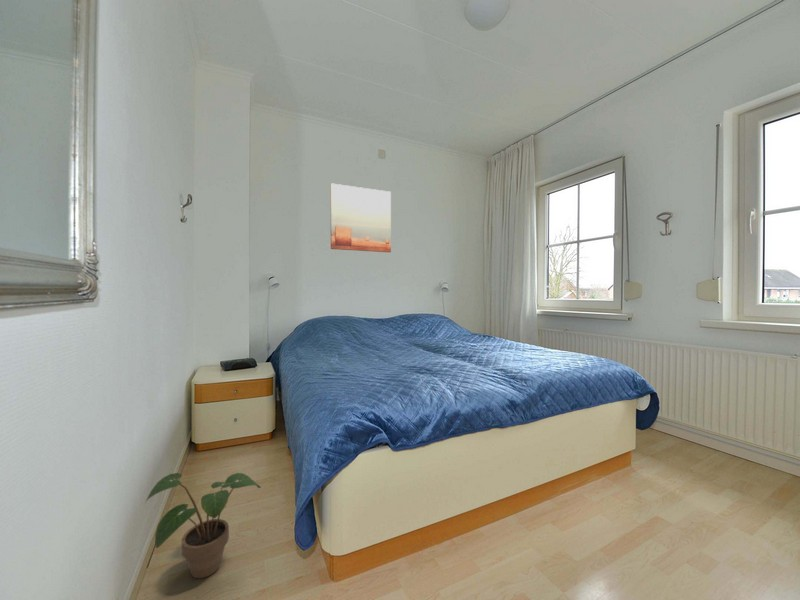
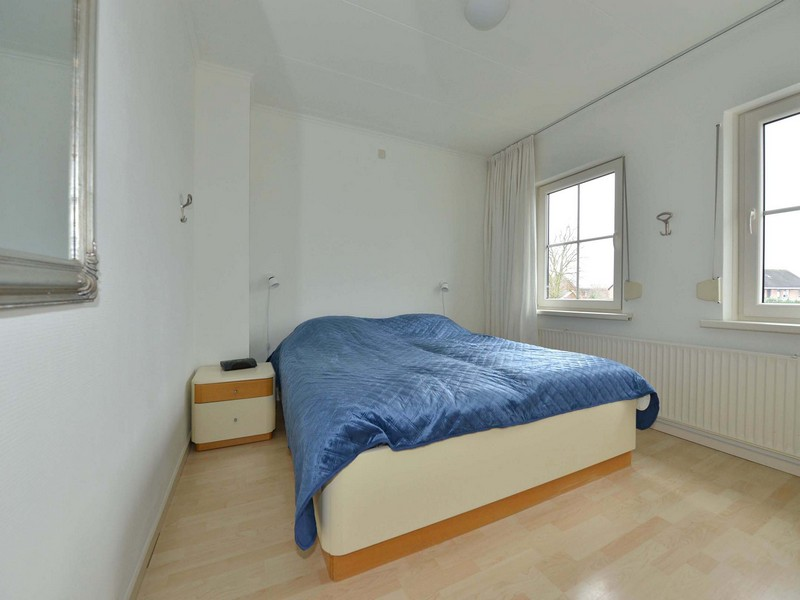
- potted plant (207, 519)
- wall art (361, 219)
